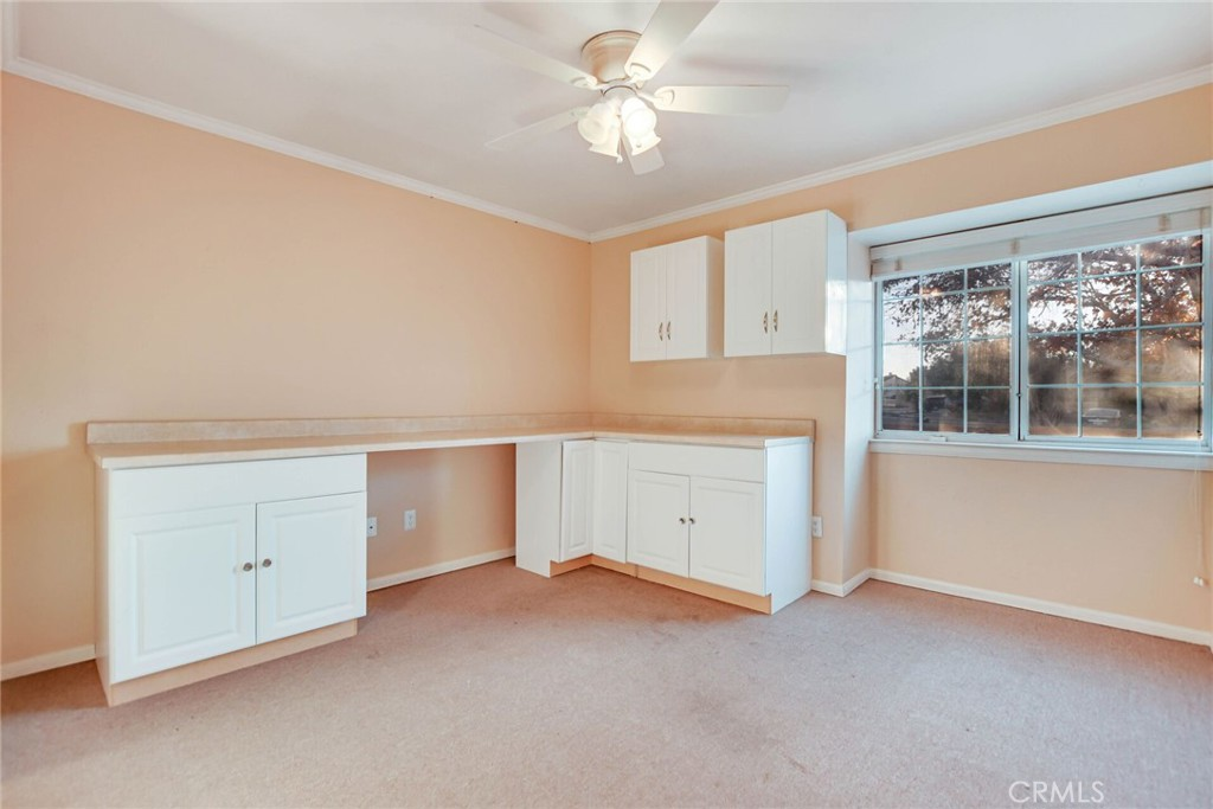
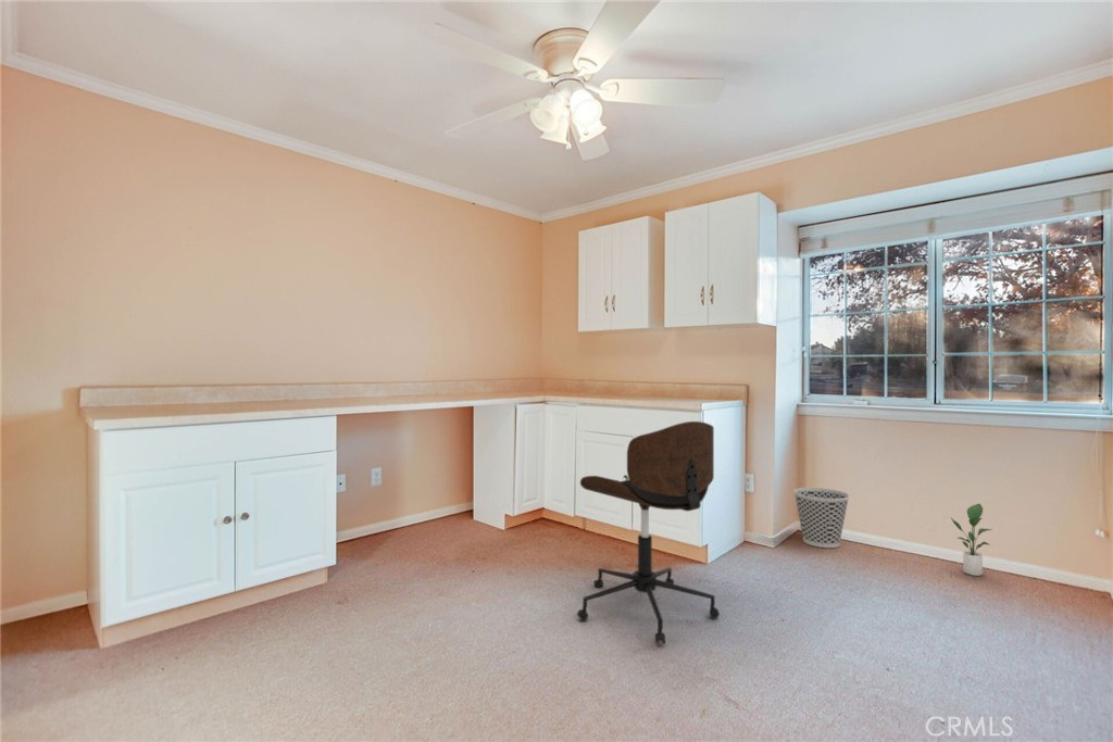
+ office chair (641, 512)
+ potted plant (970, 539)
+ wastebasket (821, 517)
